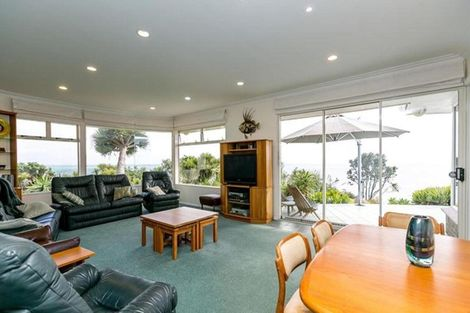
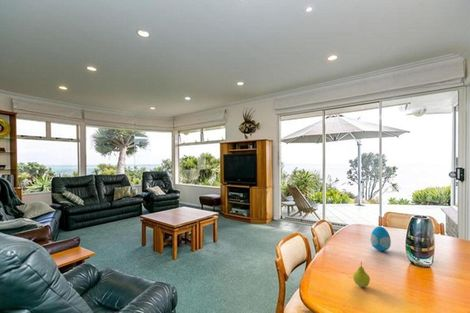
+ decorative egg (380, 238)
+ fruit (361, 273)
